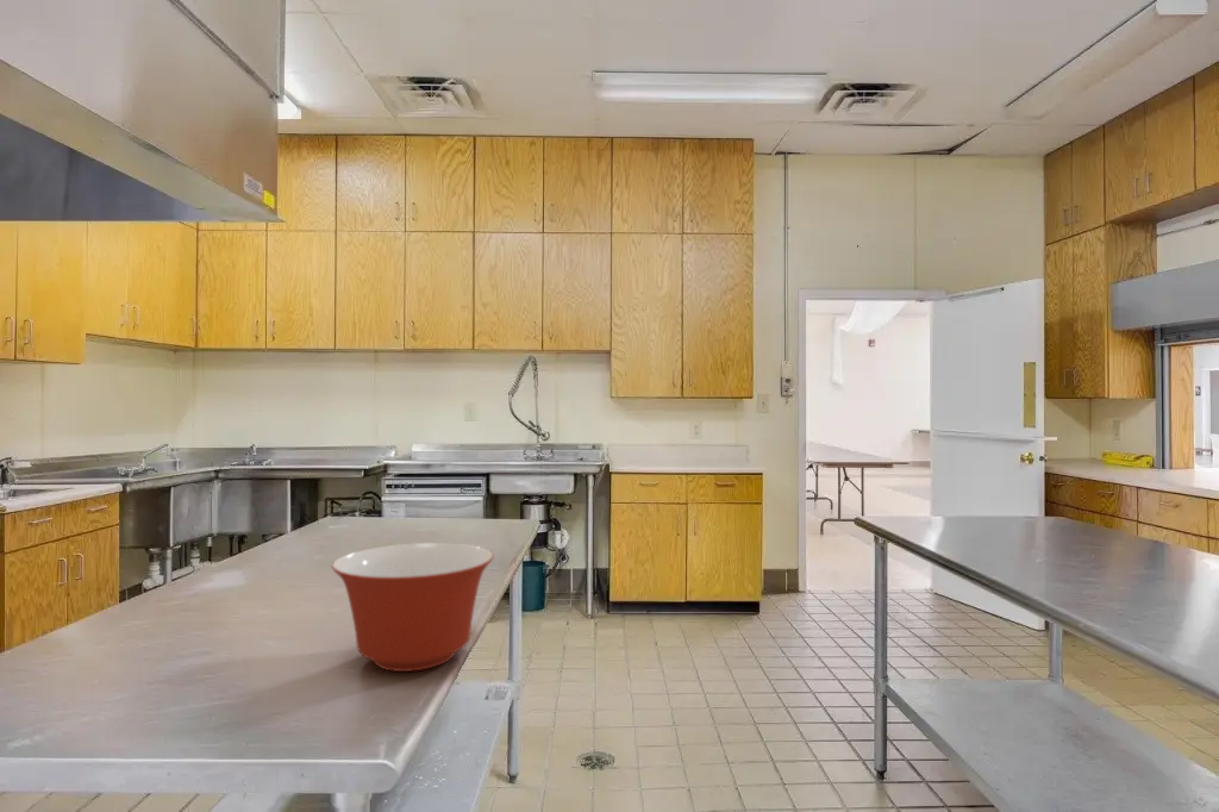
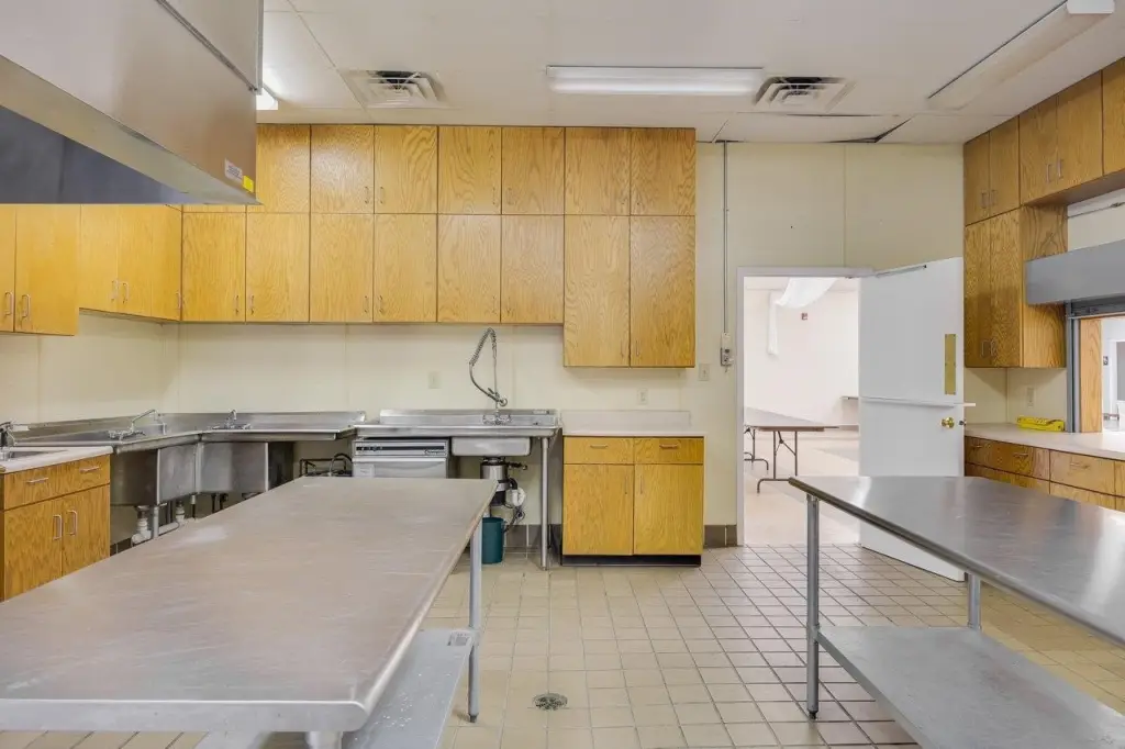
- mixing bowl (414, 606)
